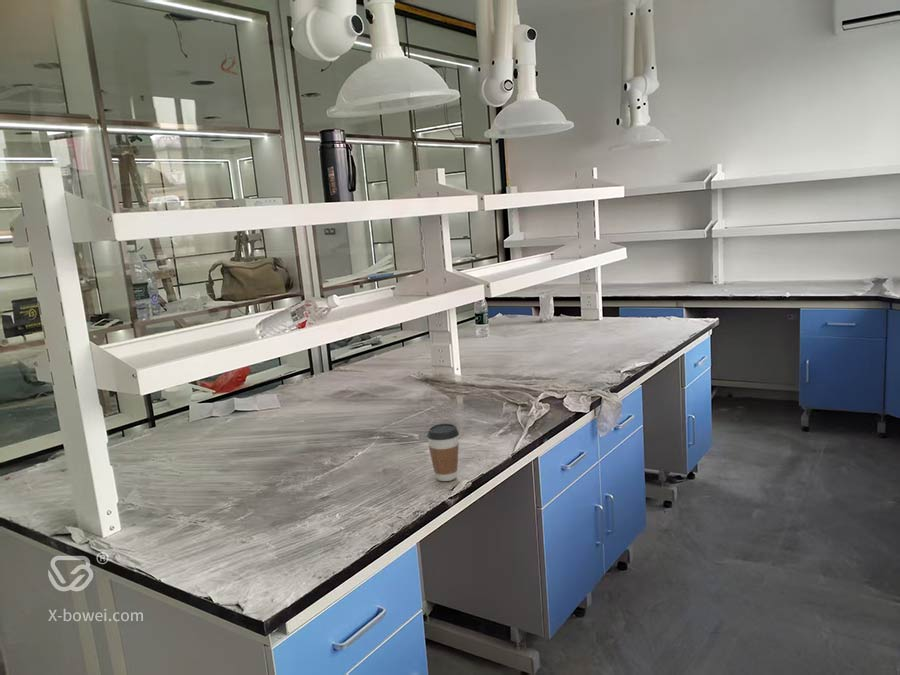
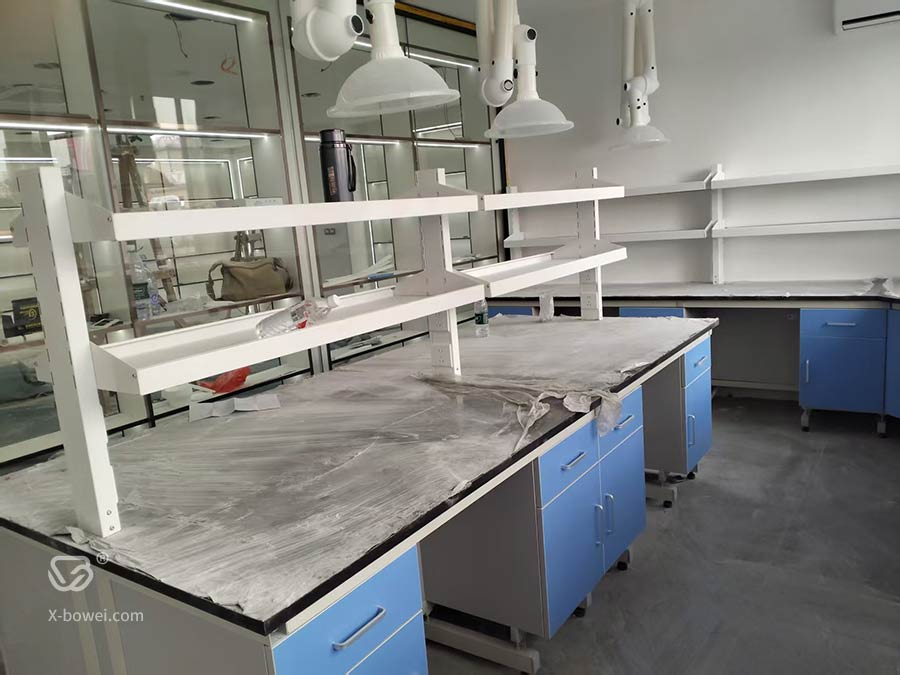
- coffee cup (444, 452)
